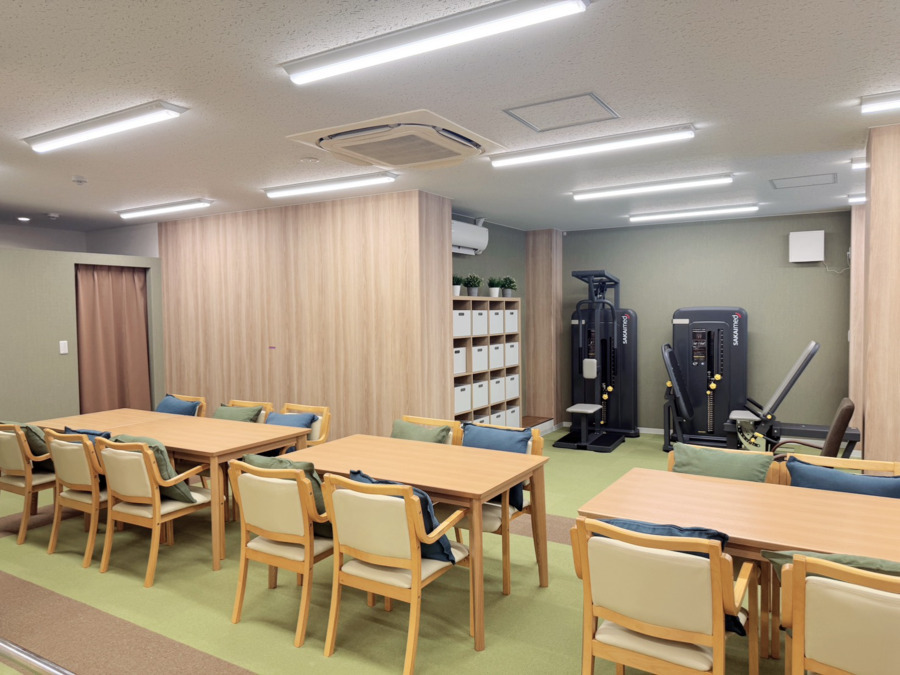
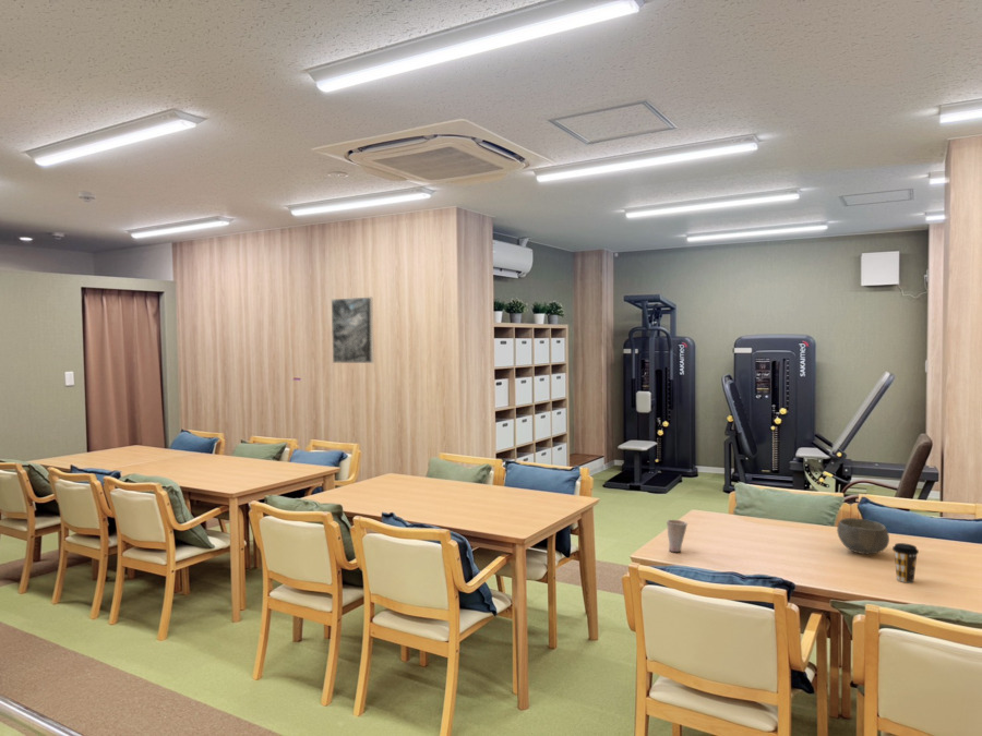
+ cup (676, 535)
+ coffee cup (905, 563)
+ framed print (351, 330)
+ bowl (862, 538)
